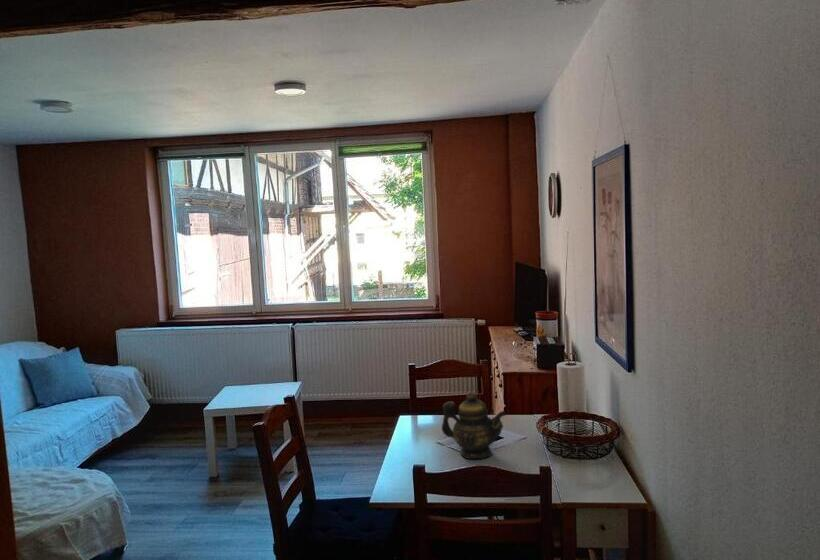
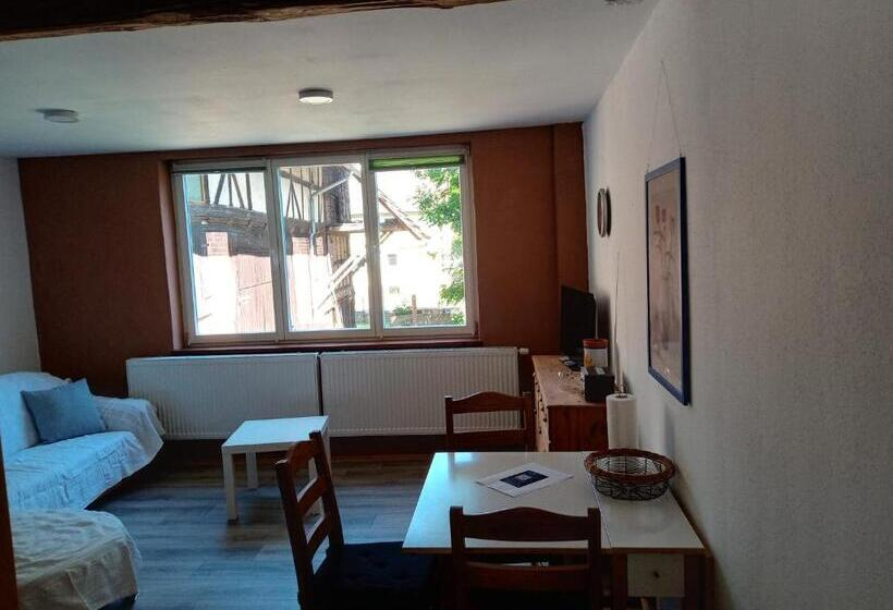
- teapot (473, 422)
